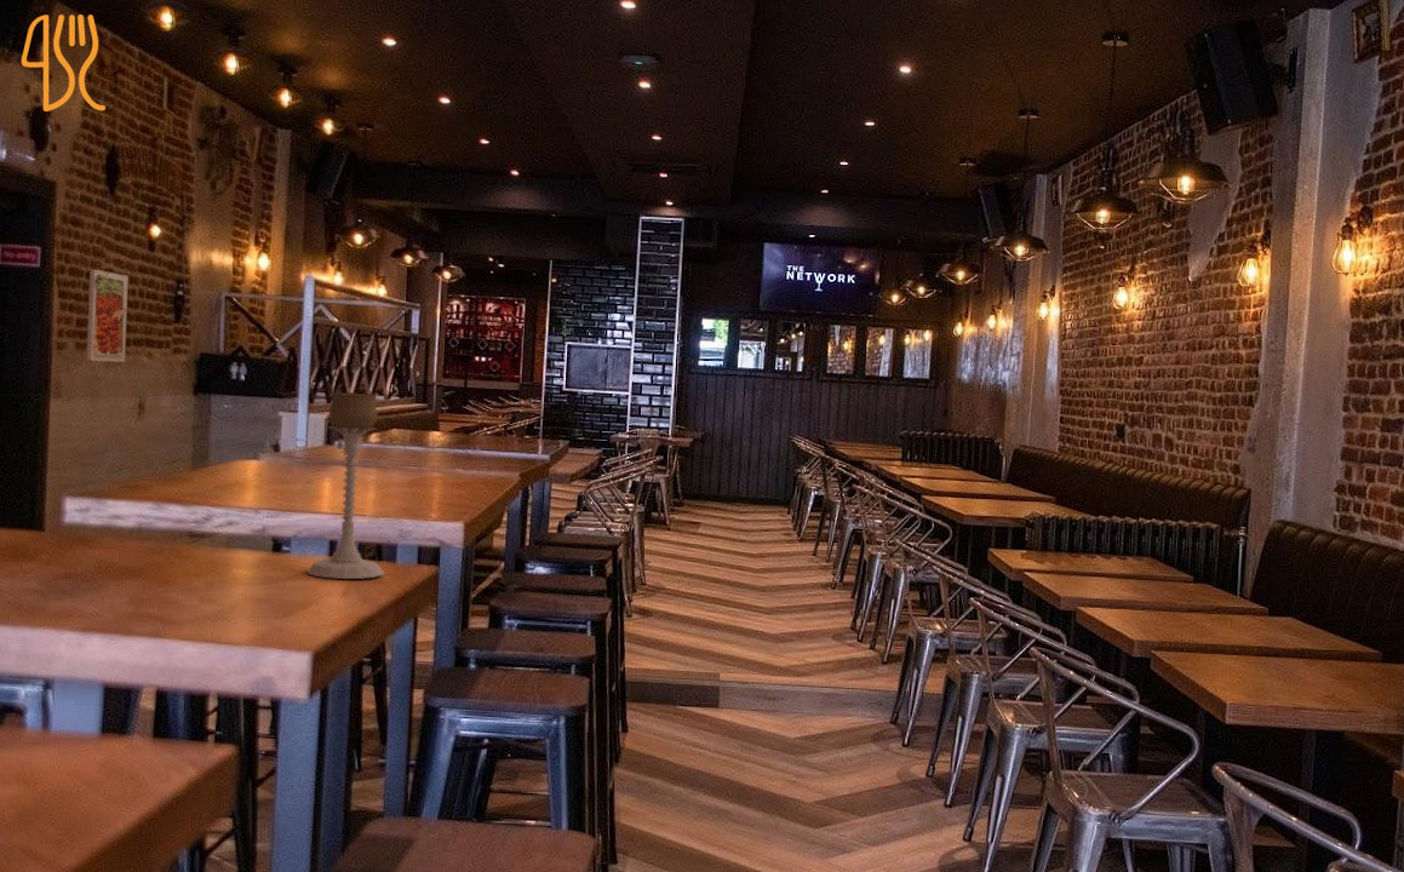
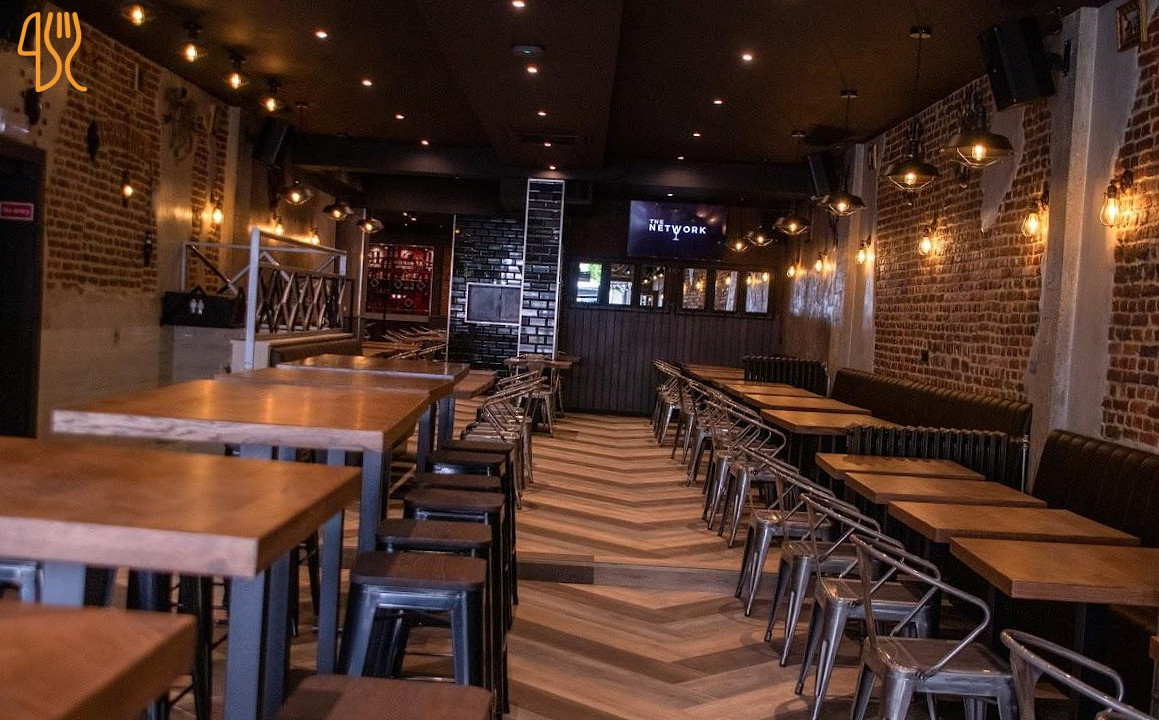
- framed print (108, 316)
- candle holder (350, 482)
